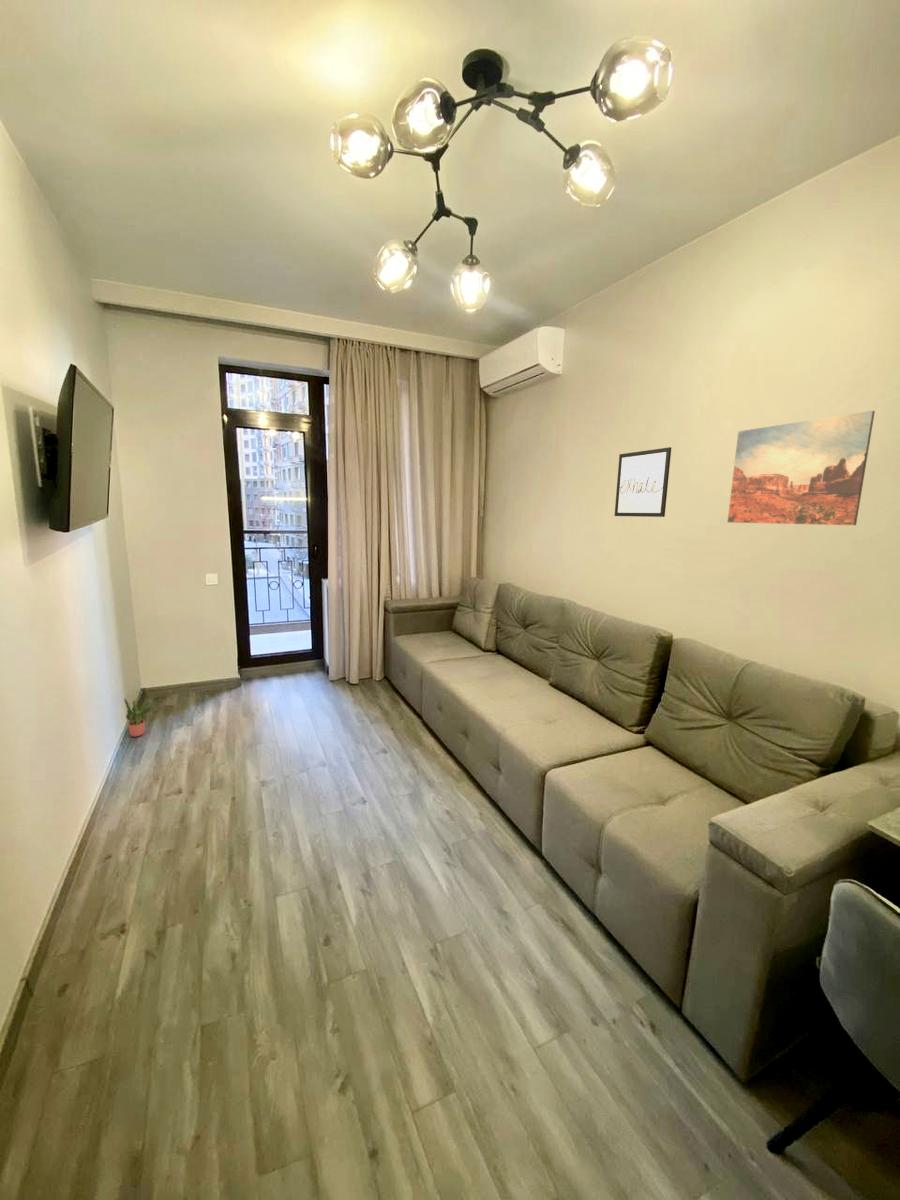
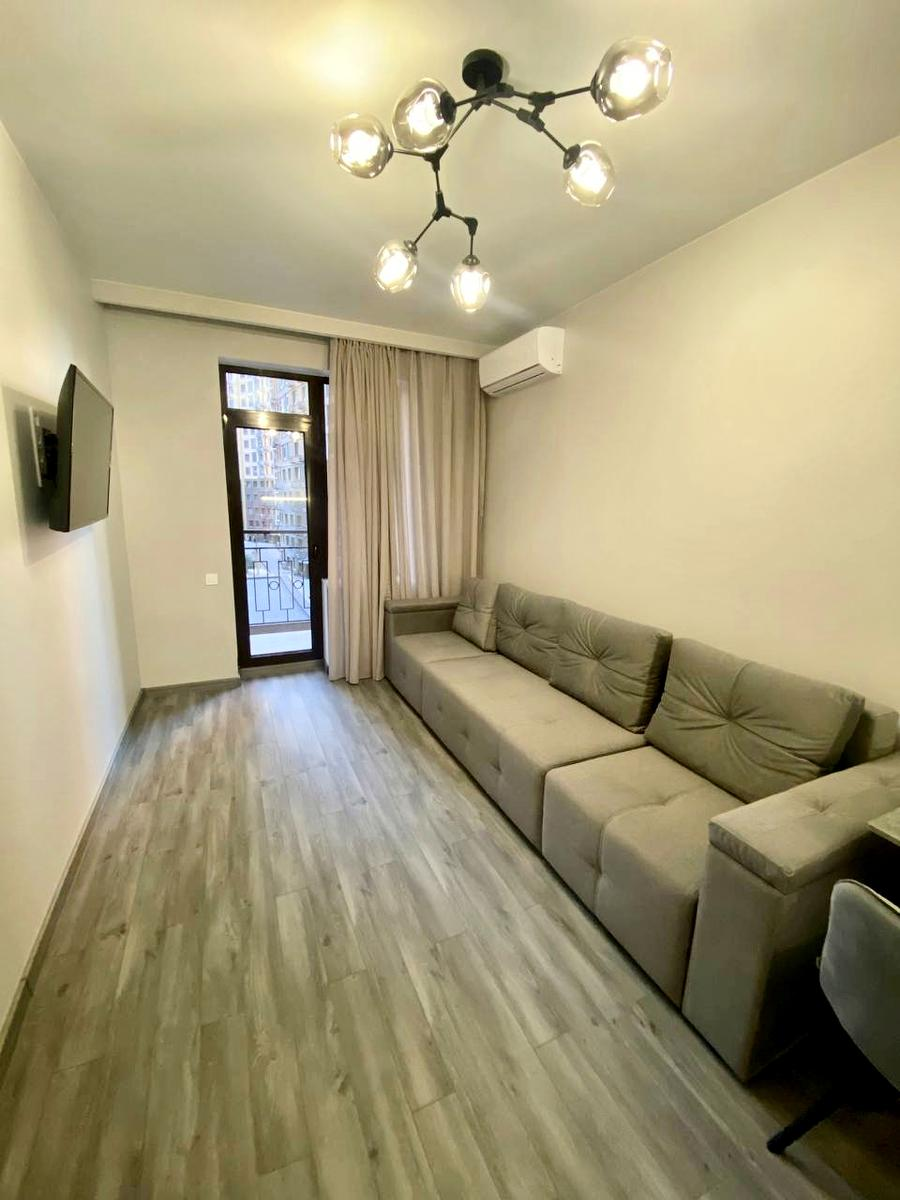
- wall art (641, 484)
- potted plant (140, 713)
- wall art (791, 473)
